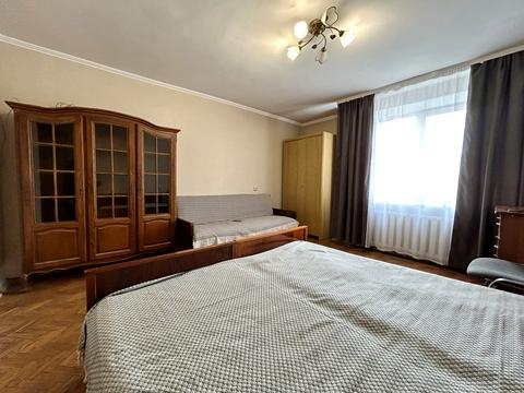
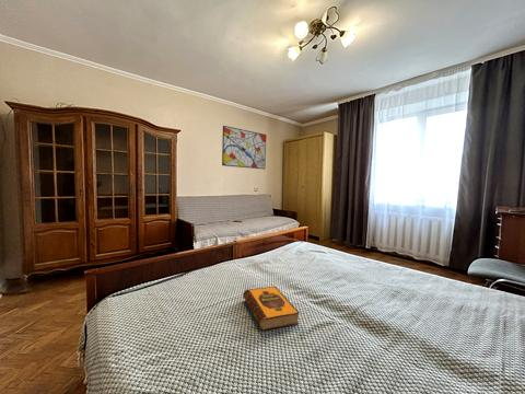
+ hardback book (268, 305)
+ wall art (245, 149)
